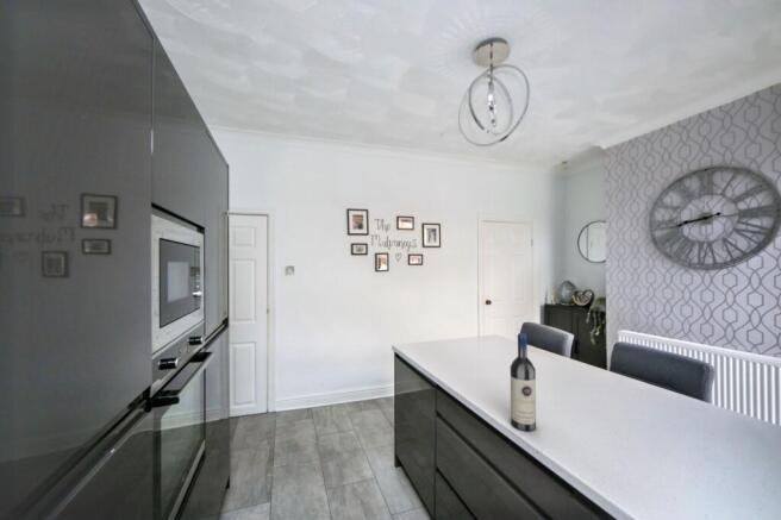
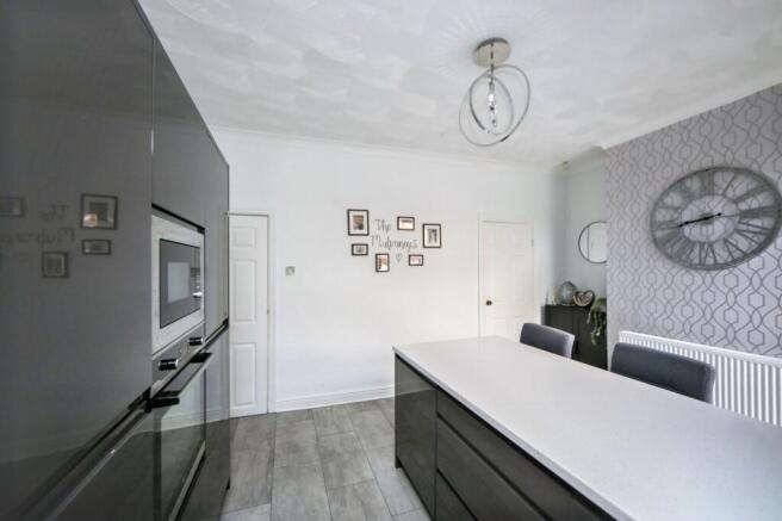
- wine bottle (523, 378)
